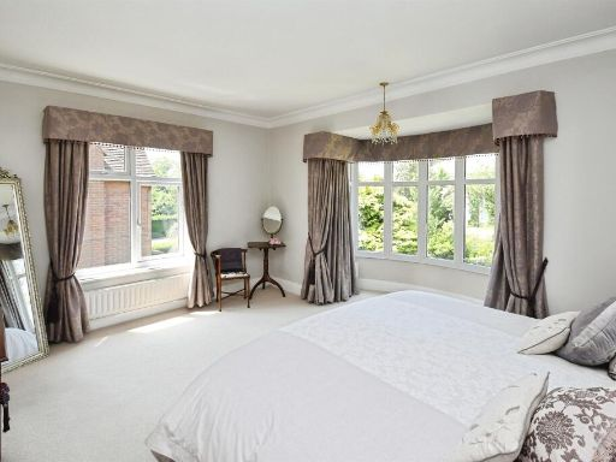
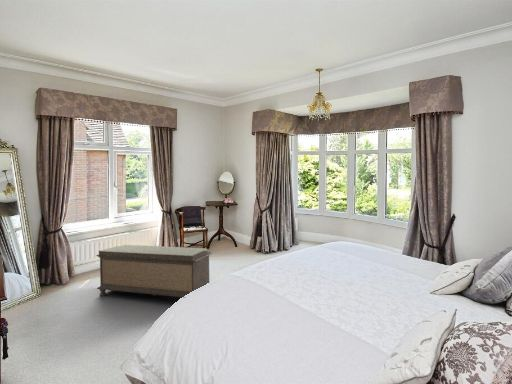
+ bench (155, 272)
